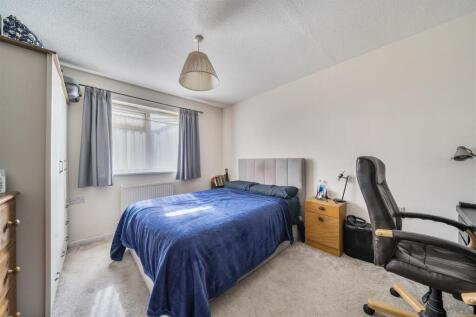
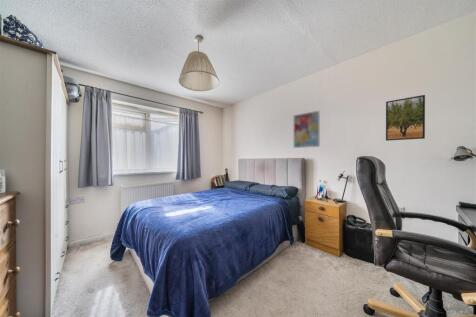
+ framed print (404, 119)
+ wall art (305, 130)
